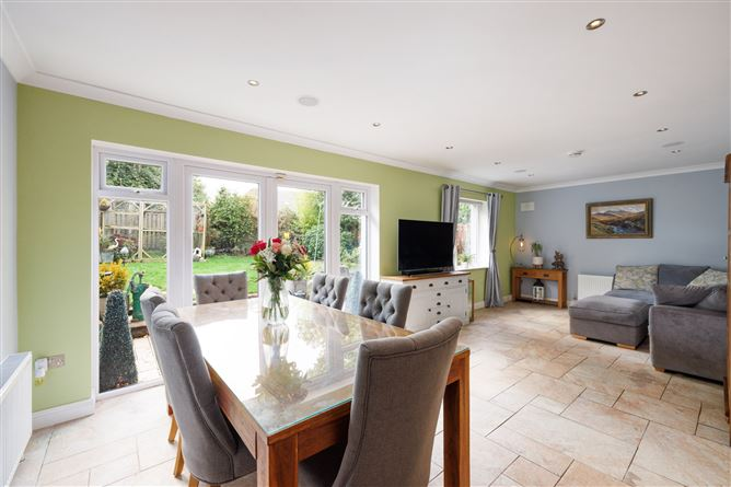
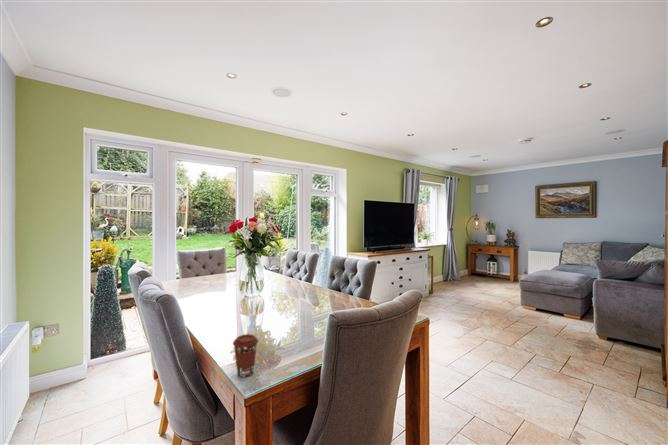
+ coffee cup (245, 355)
